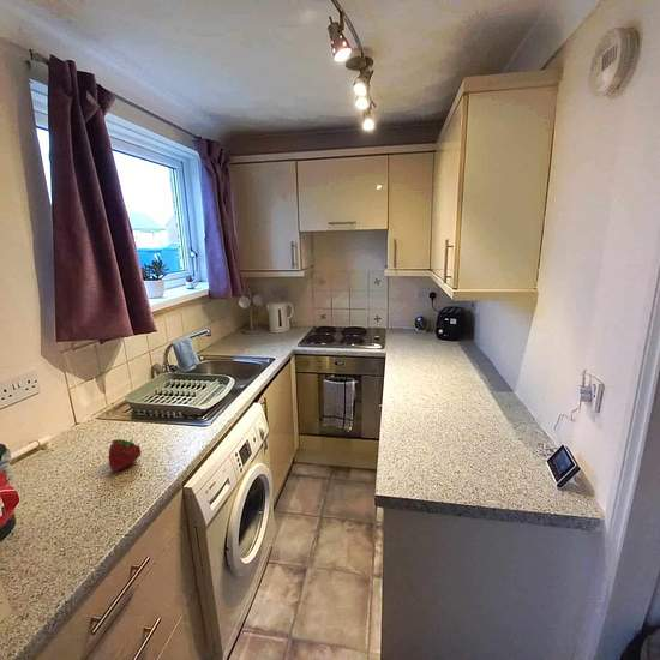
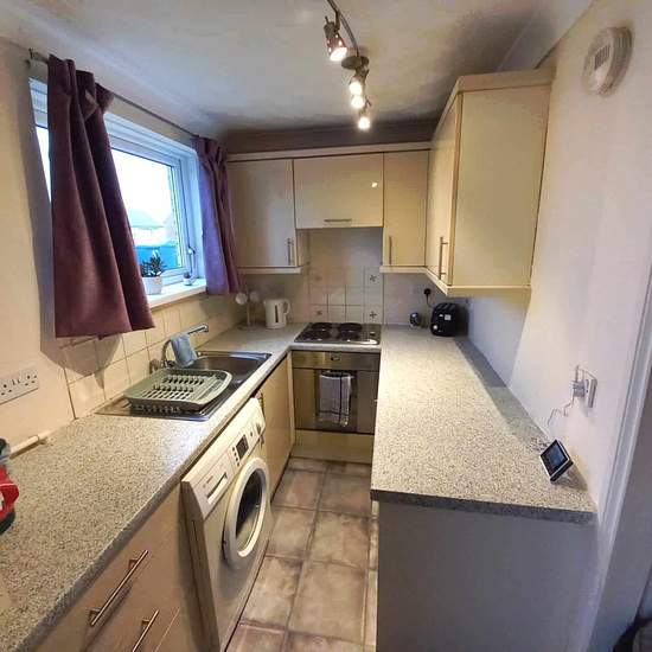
- fruit (124, 450)
